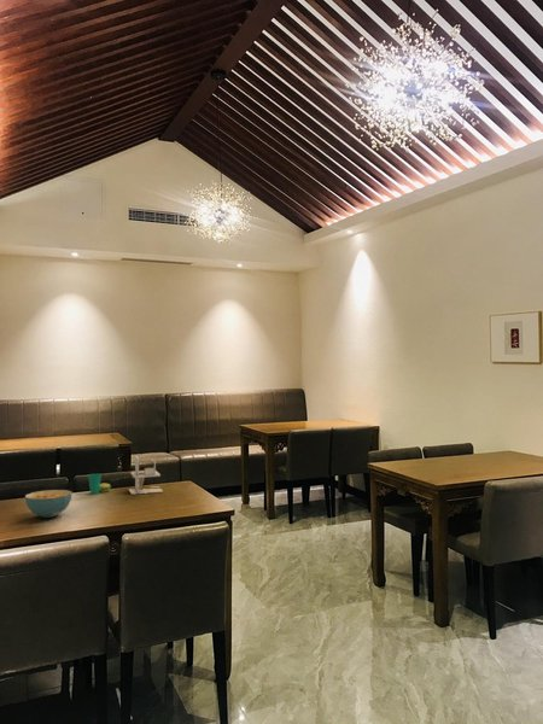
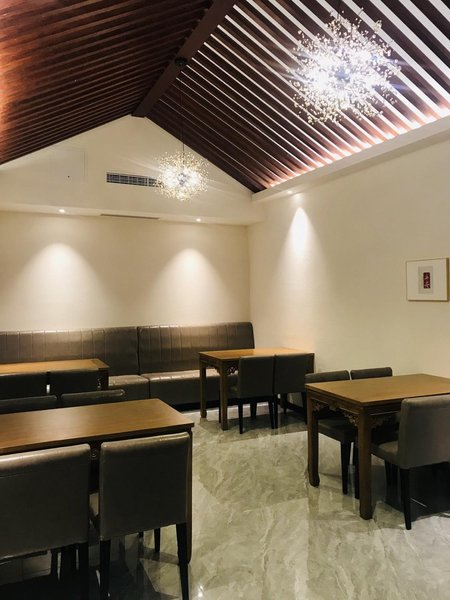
- napkin holder (145, 473)
- cereal bowl (48, 504)
- cup (99, 483)
